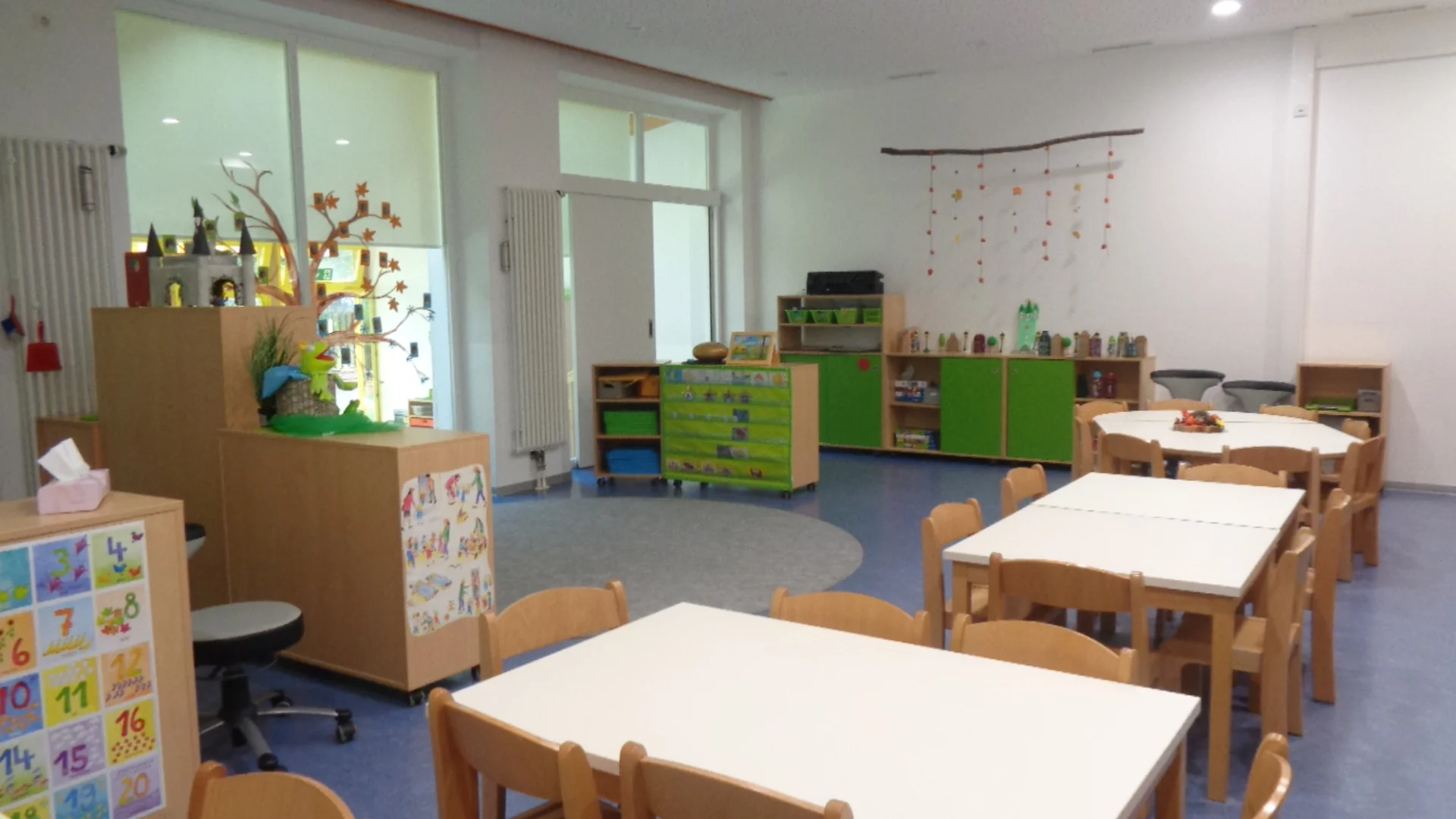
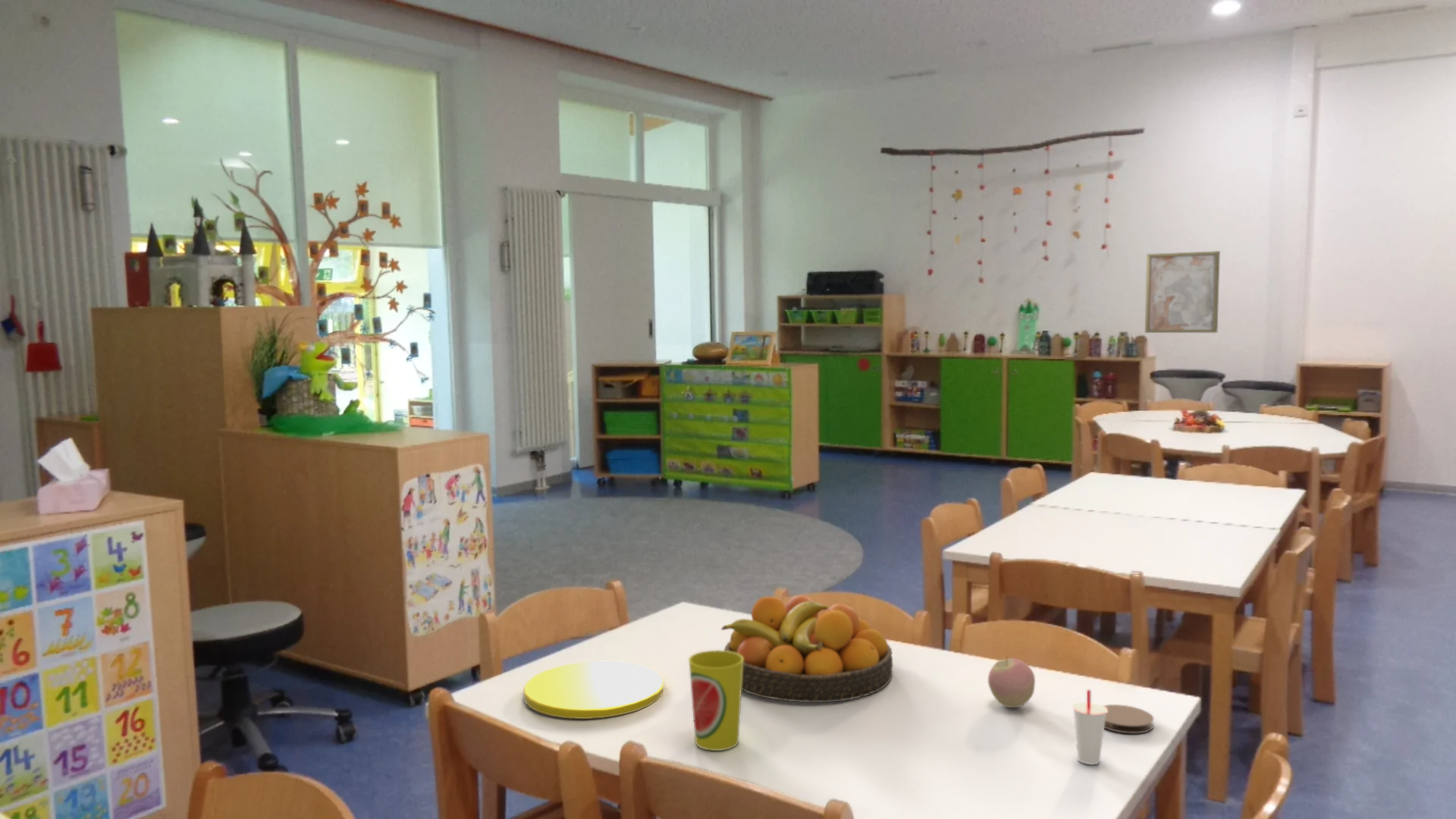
+ cup (1089, 725)
+ cup (716, 700)
+ apple (1011, 680)
+ wall art (1181, 293)
+ coaster (1123, 718)
+ plate (594, 687)
+ fruit bowl (808, 636)
